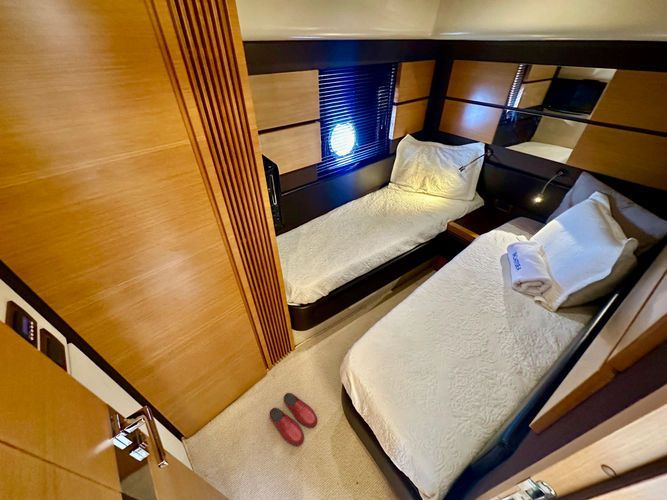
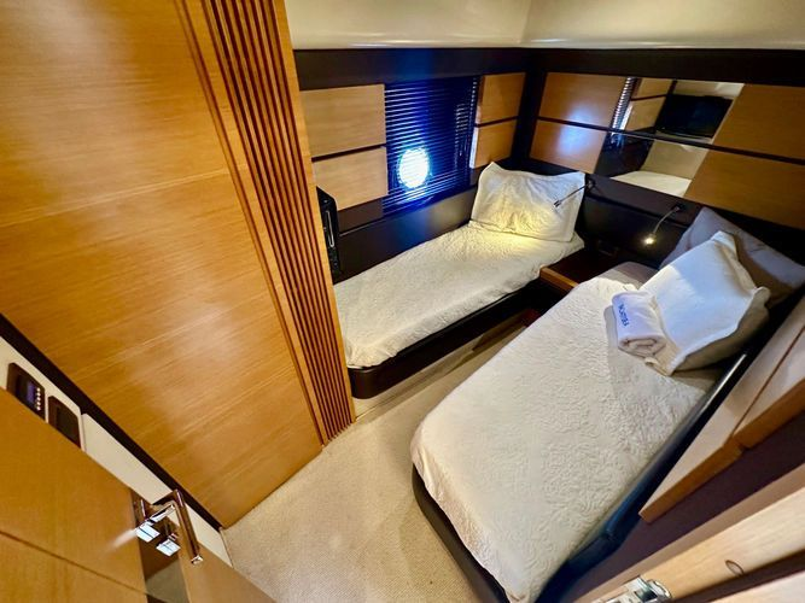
- slippers (294, 415)
